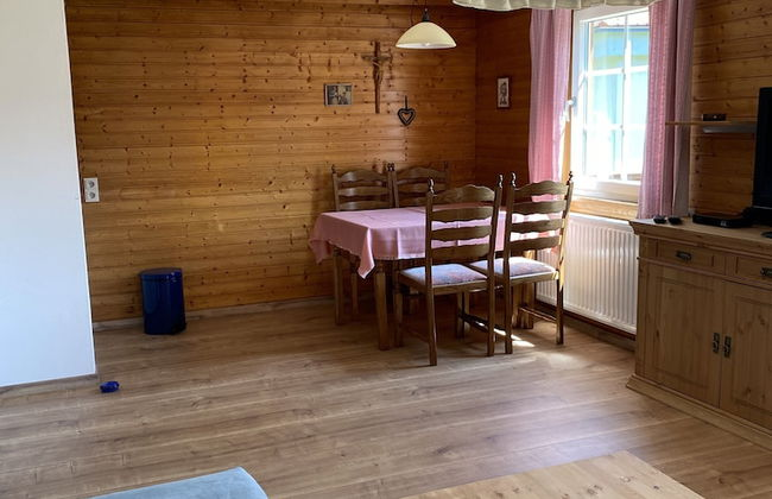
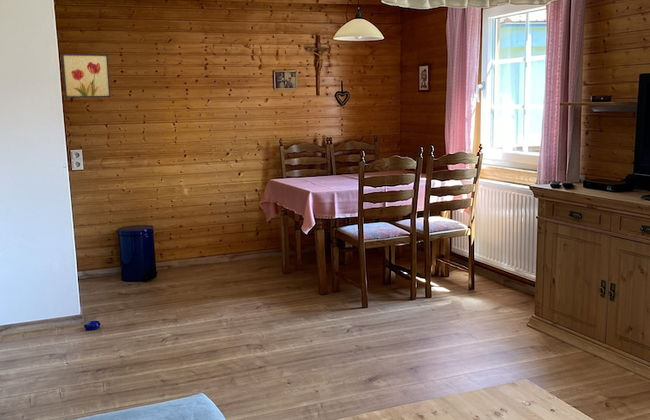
+ wall art (86, 75)
